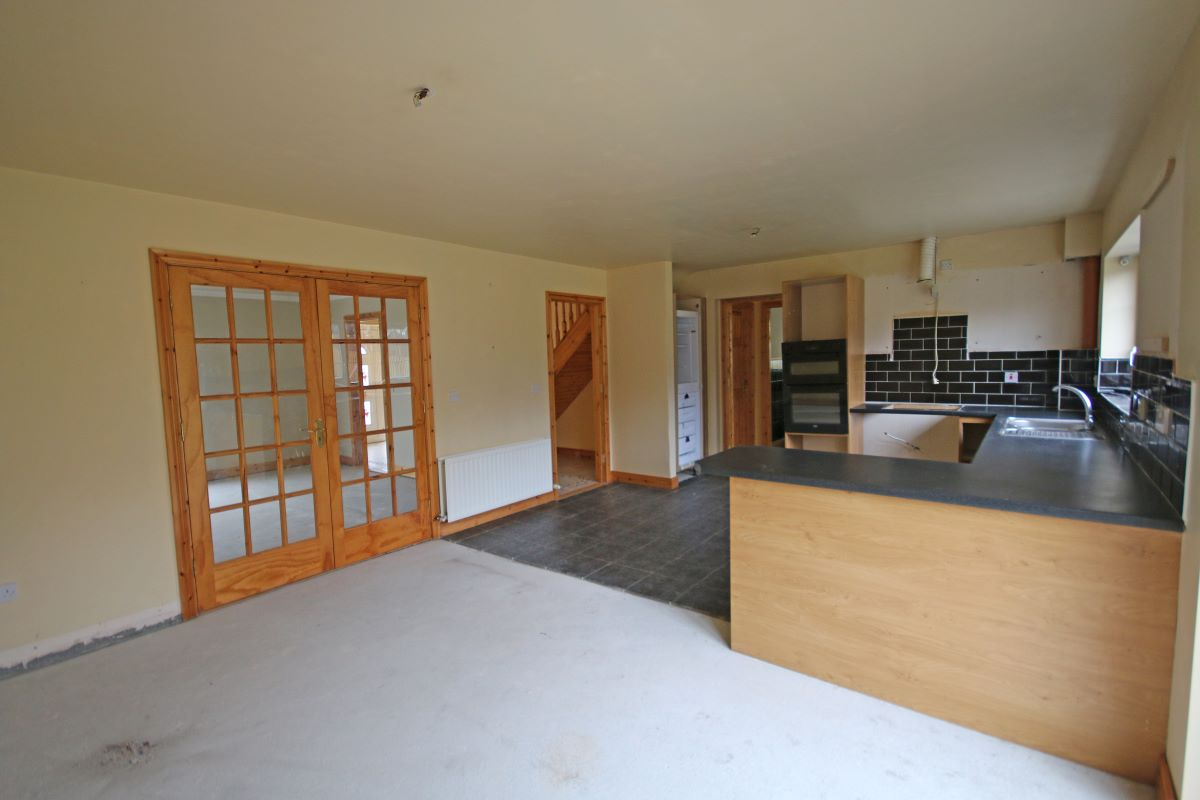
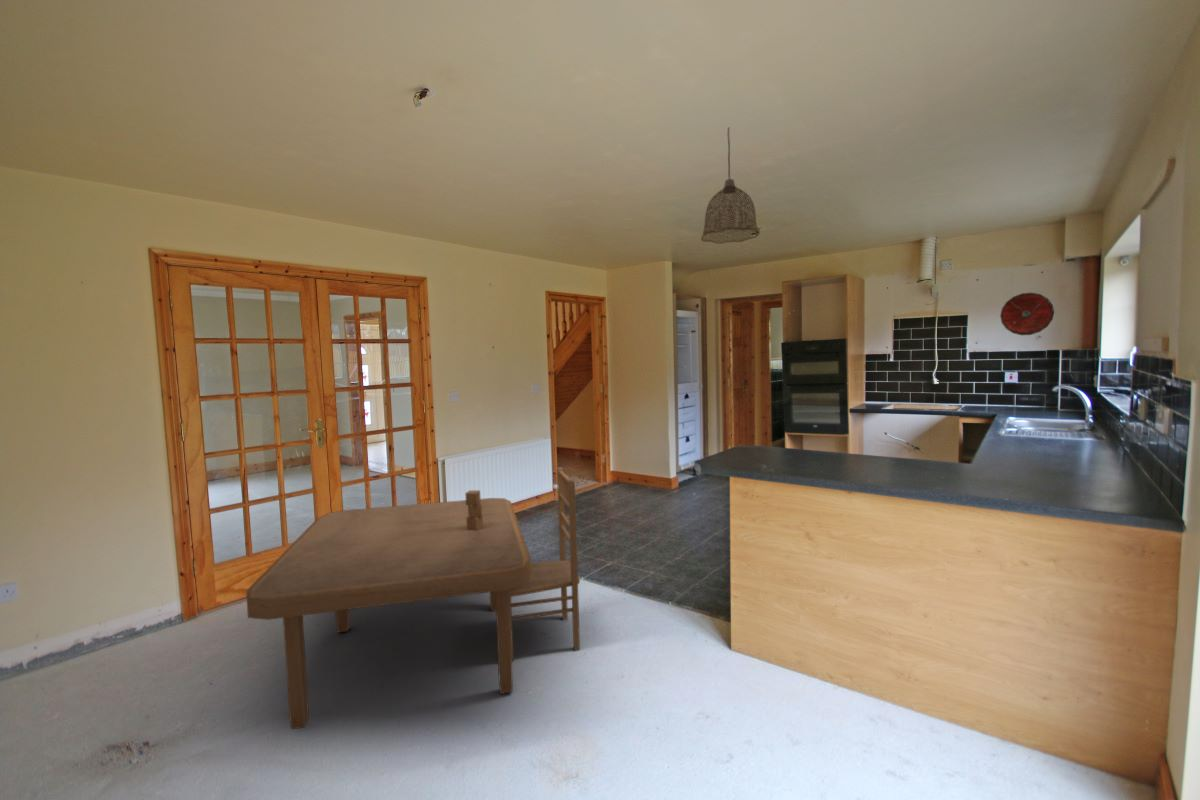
+ round shield (1026, 314)
+ dining table (441, 568)
+ pendant lamp (729, 182)
